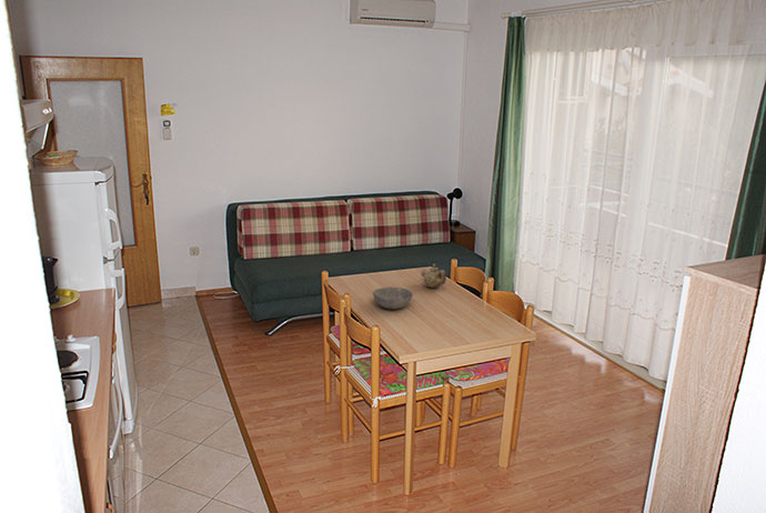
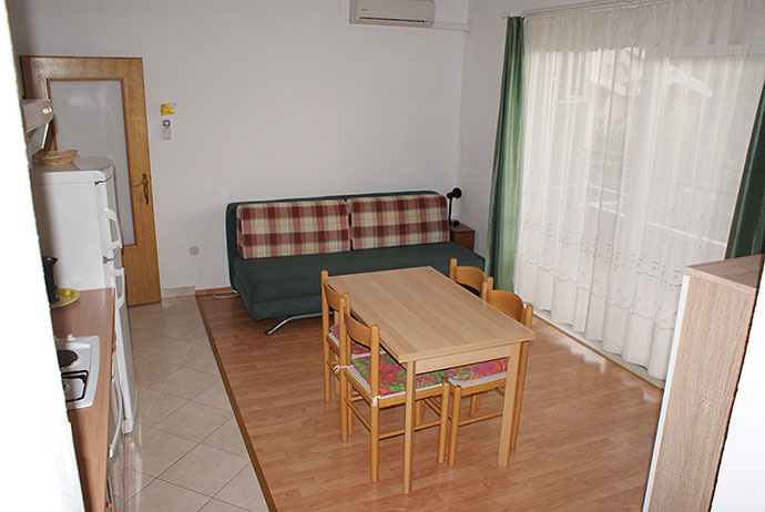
- teapot (434, 275)
- bowl (392, 299)
